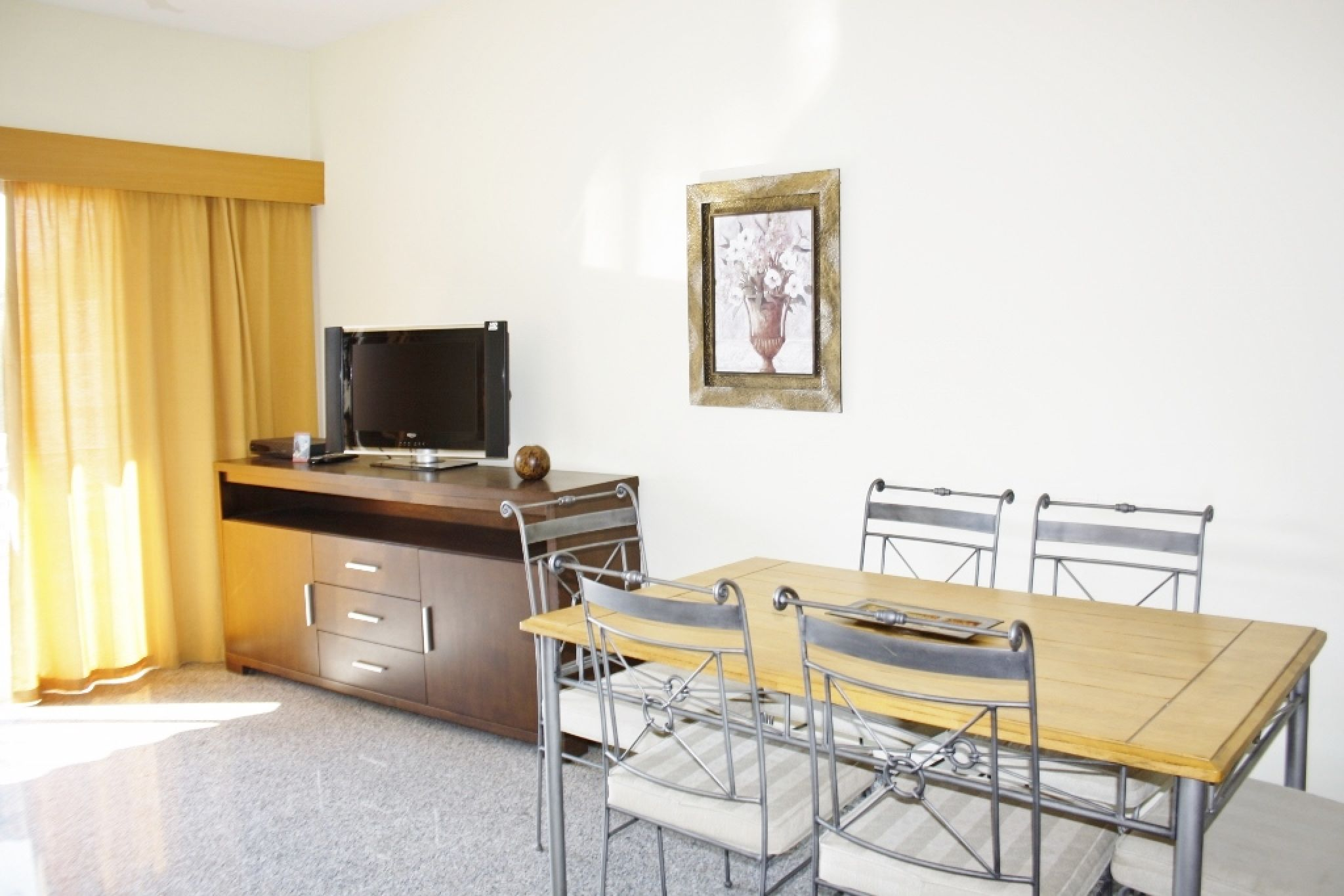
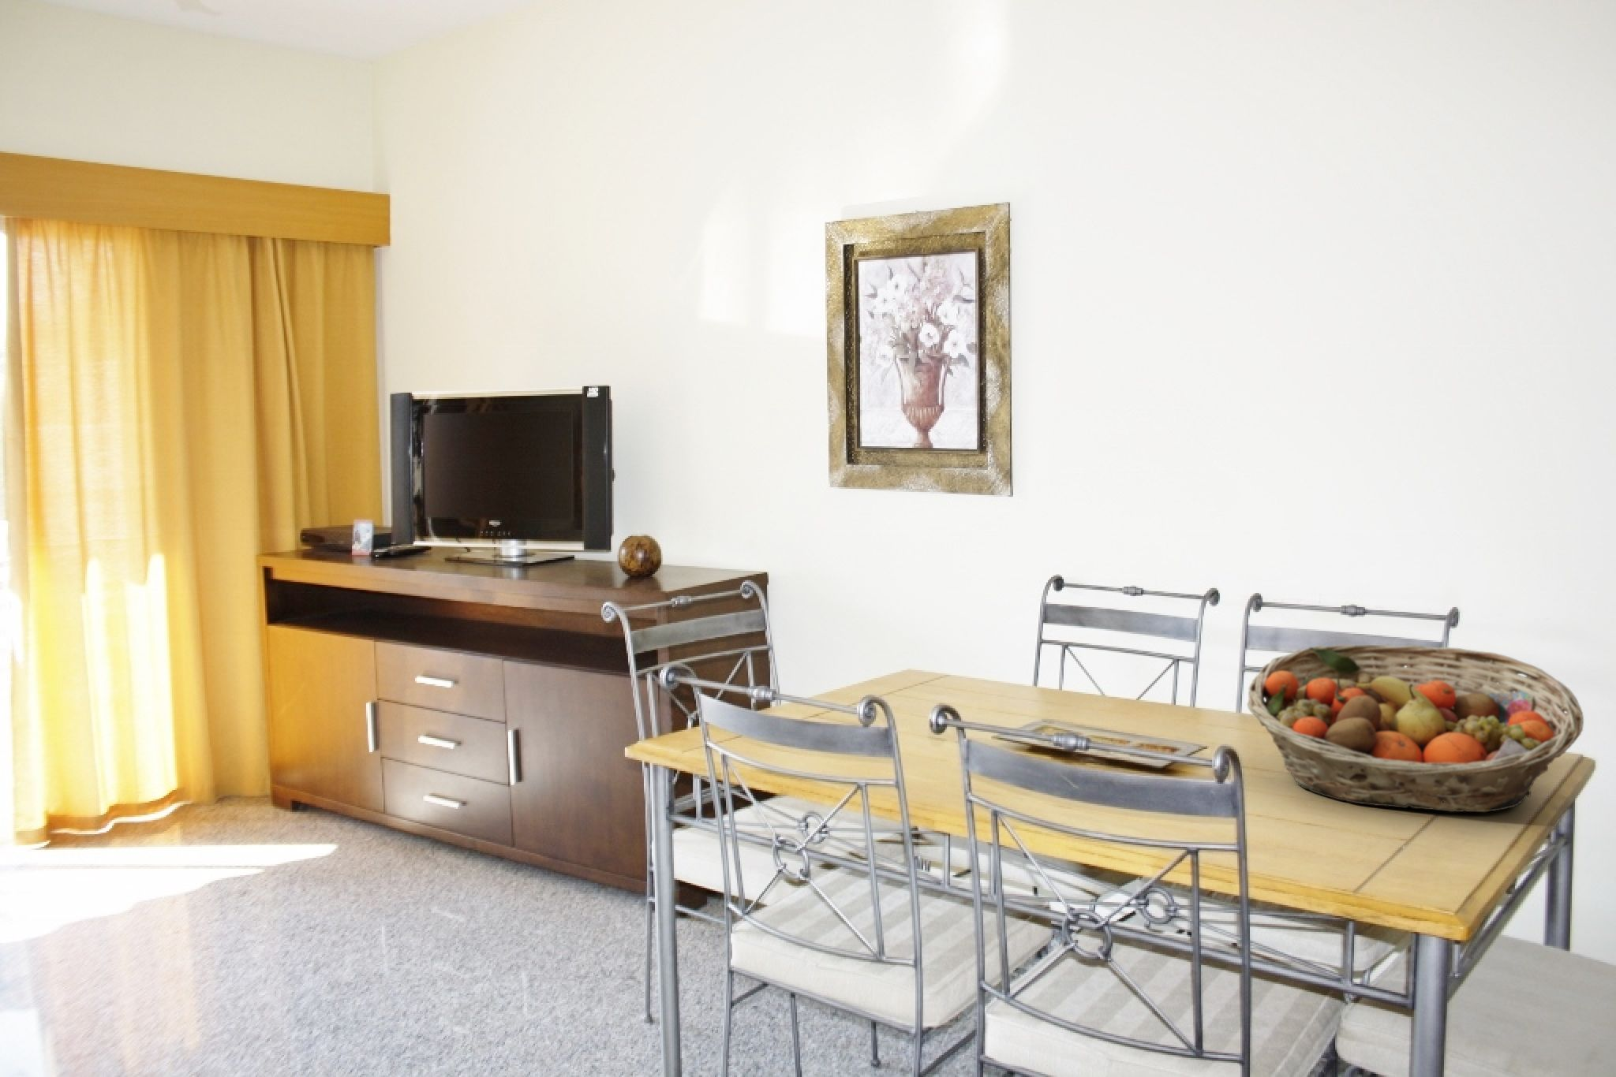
+ fruit basket (1406, 722)
